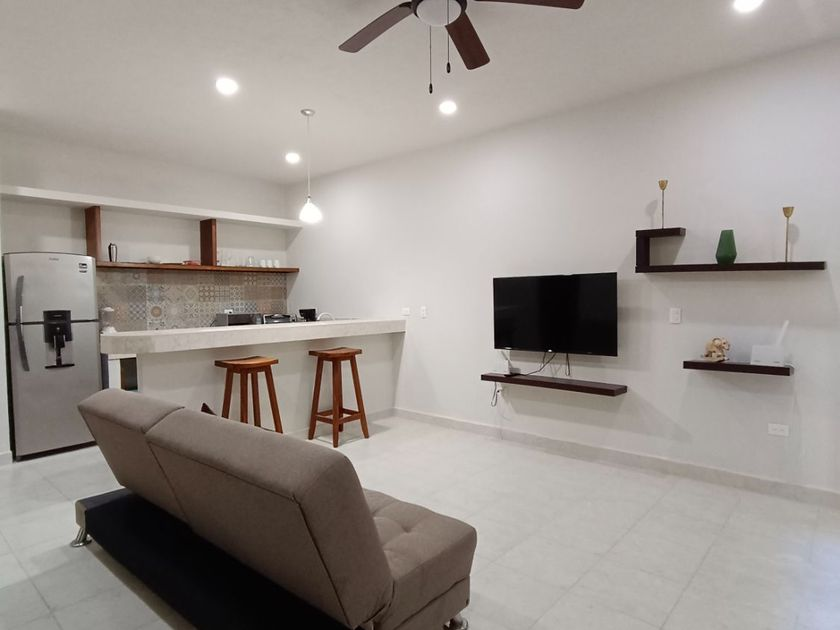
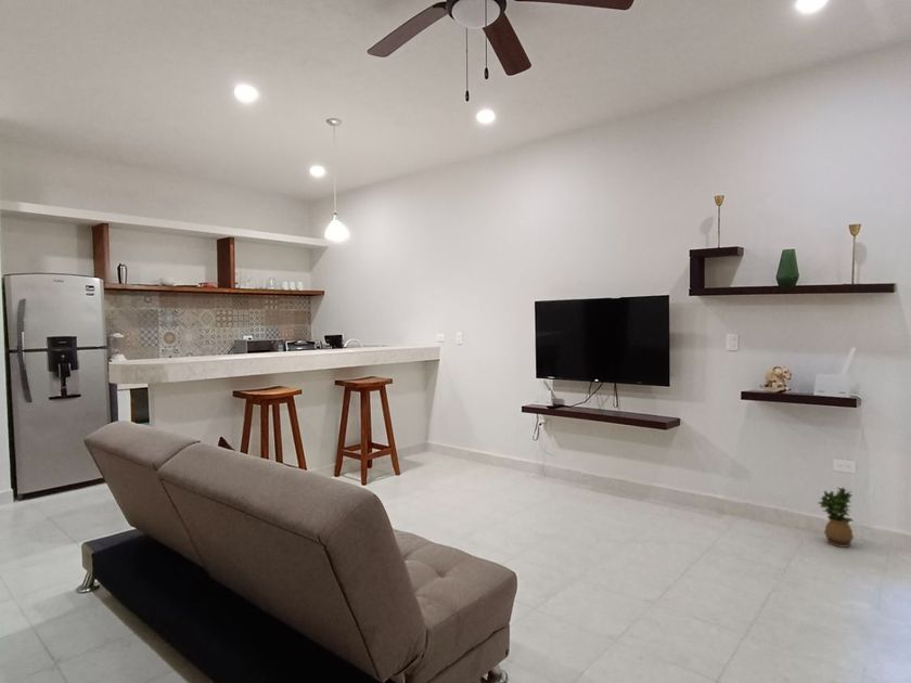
+ potted plant (835, 514)
